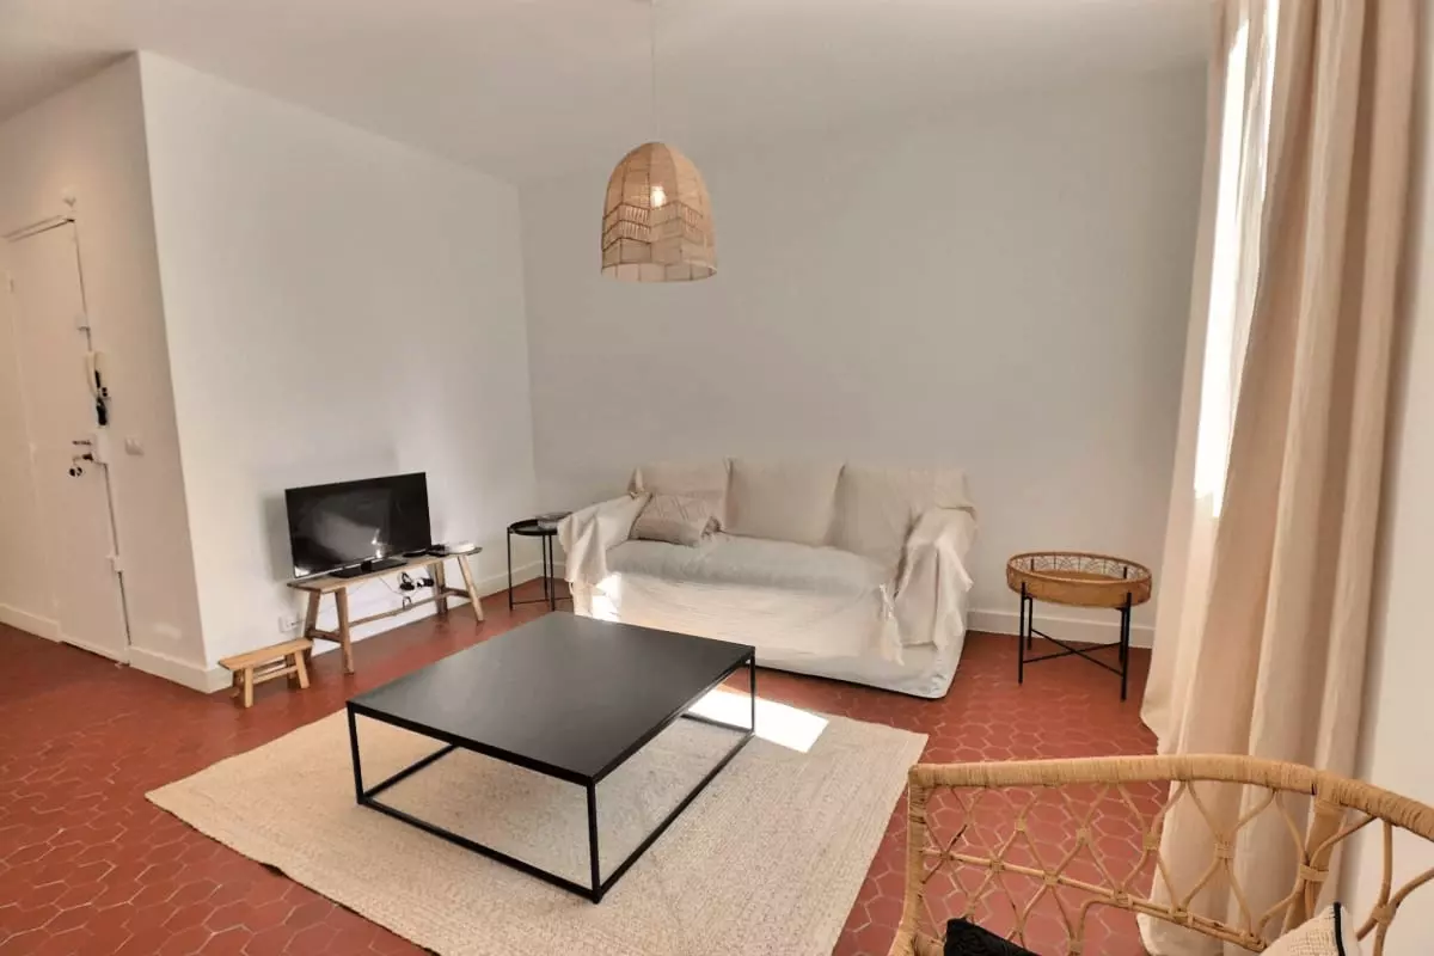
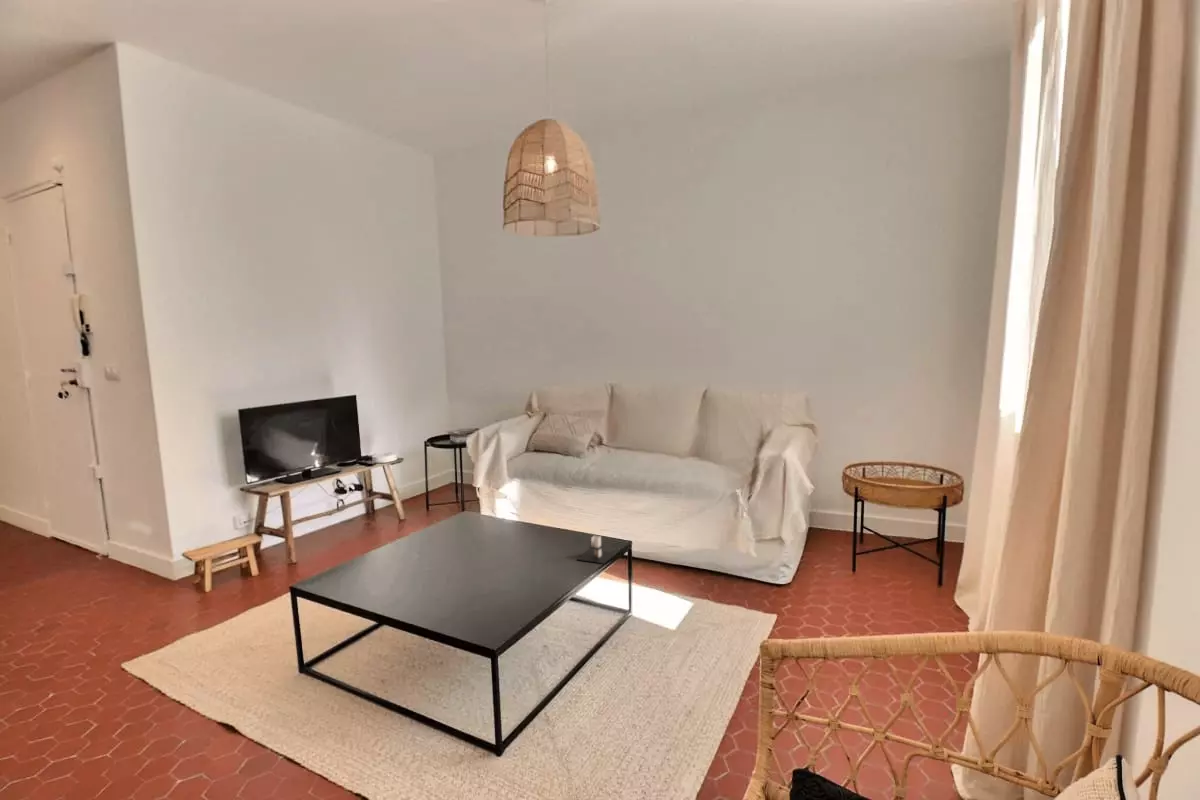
+ architectural model (596, 546)
